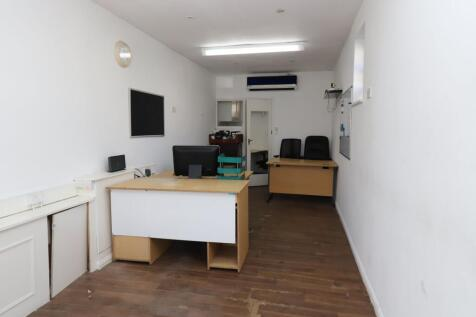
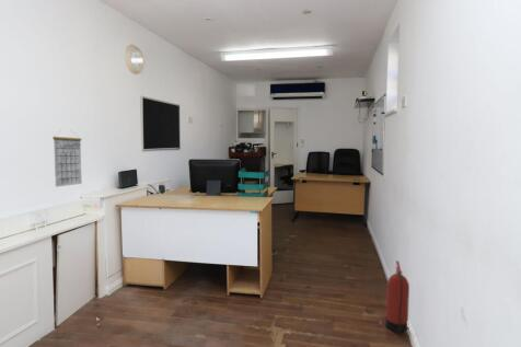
+ calendar (68, 155)
+ fire extinguisher (398, 297)
